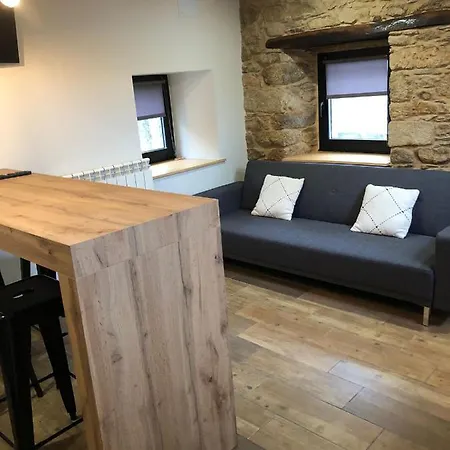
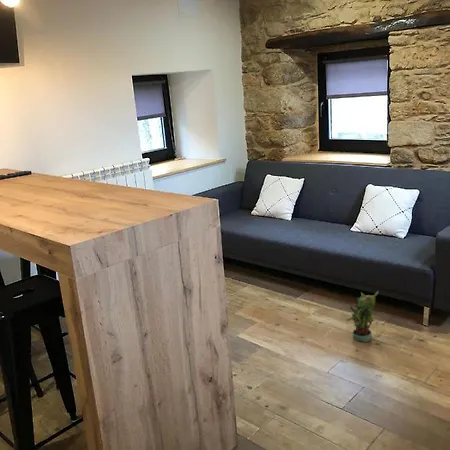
+ potted plant (362, 315)
